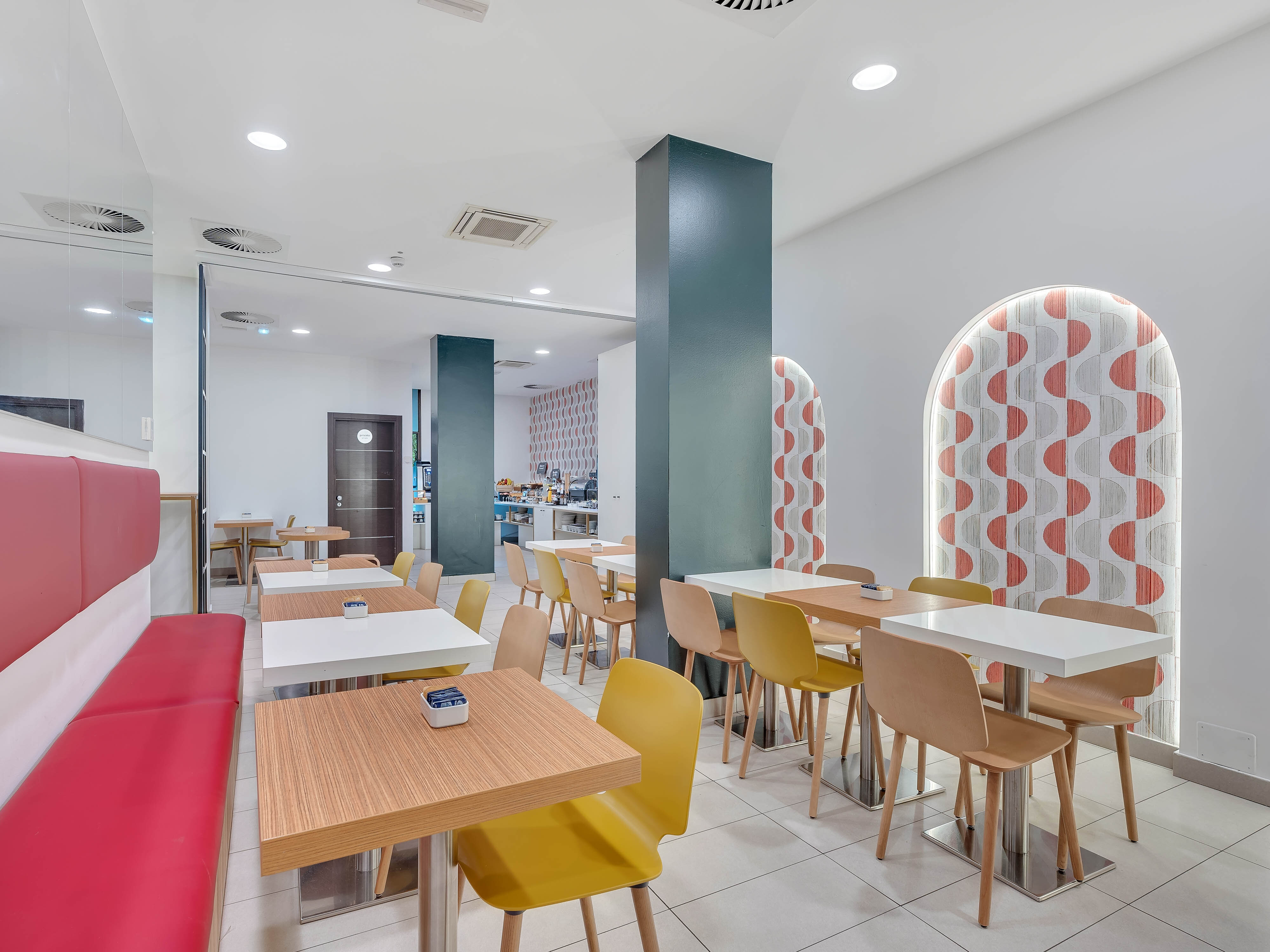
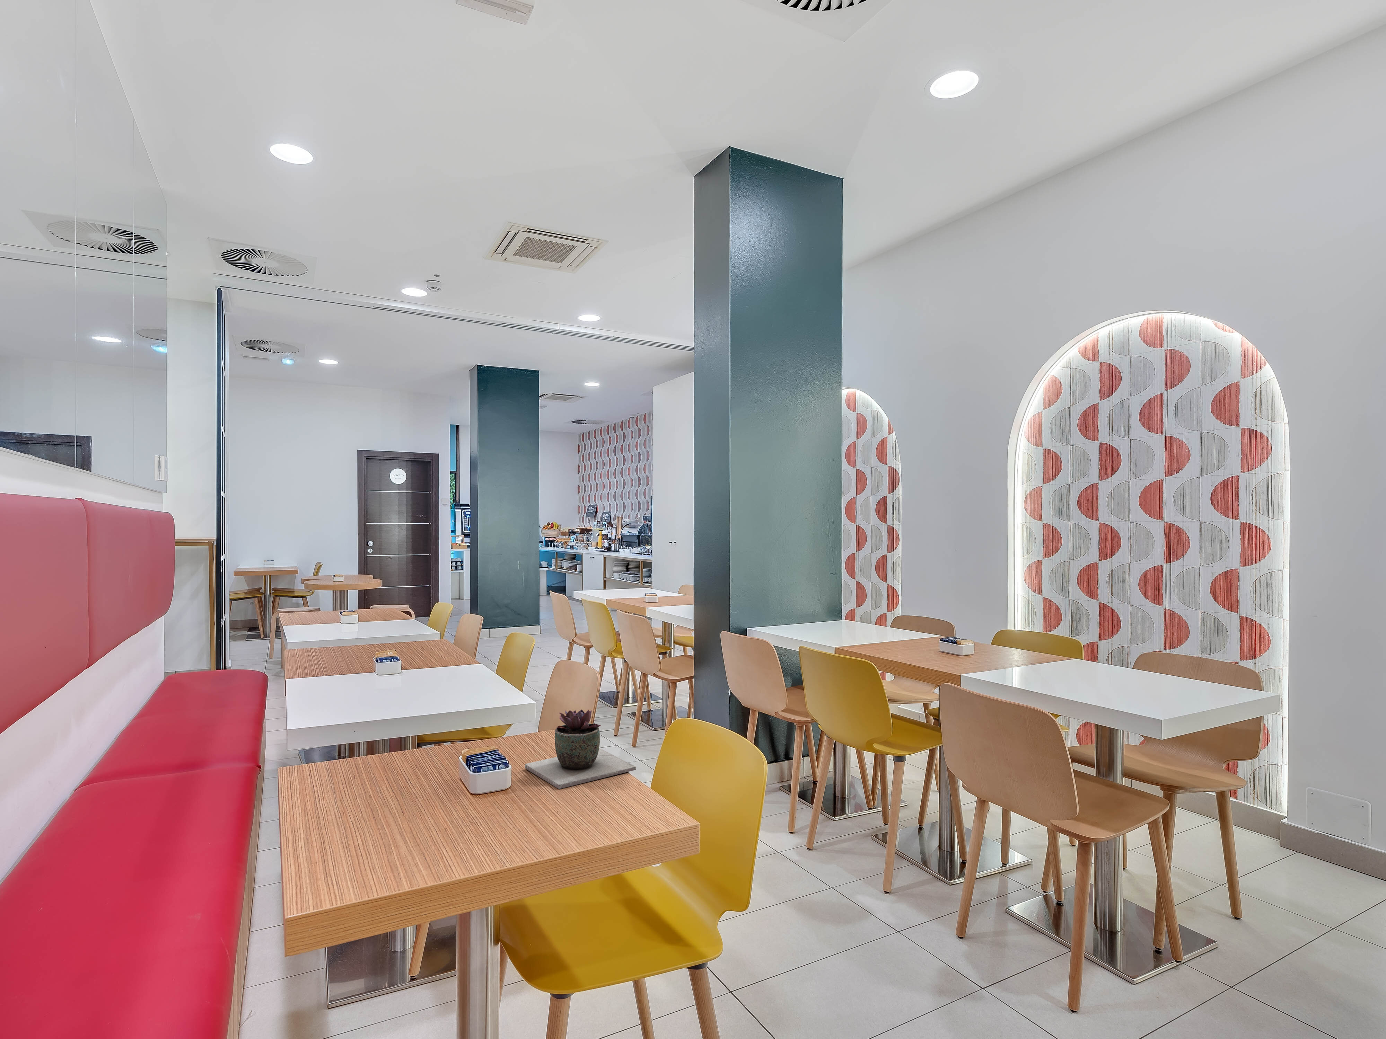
+ succulent plant (580, 739)
